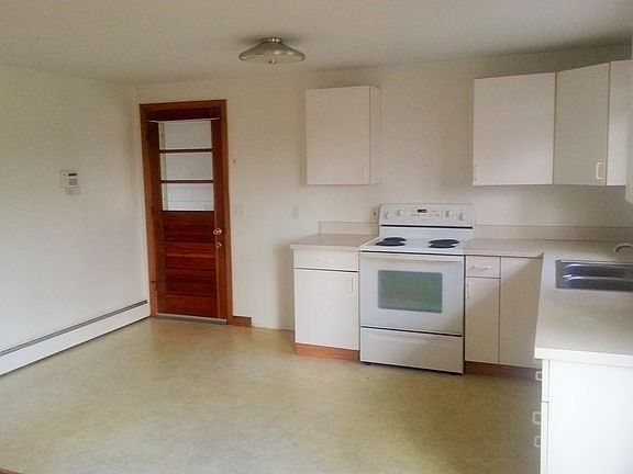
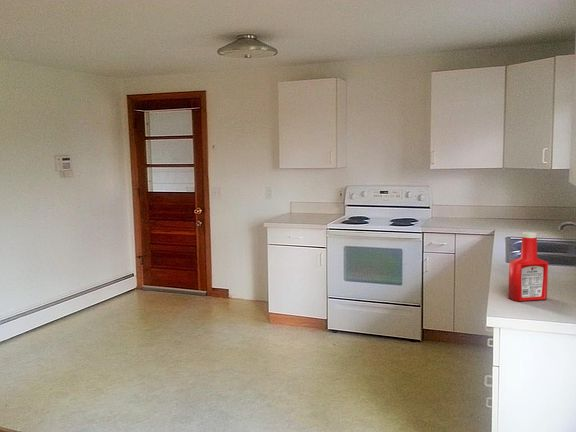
+ soap bottle (528, 265)
